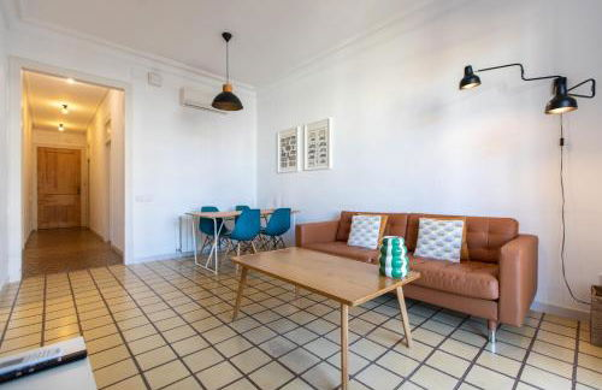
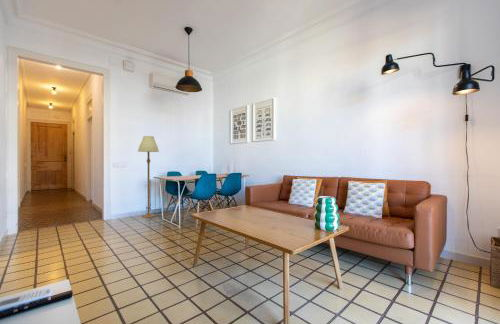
+ floor lamp (148, 176)
